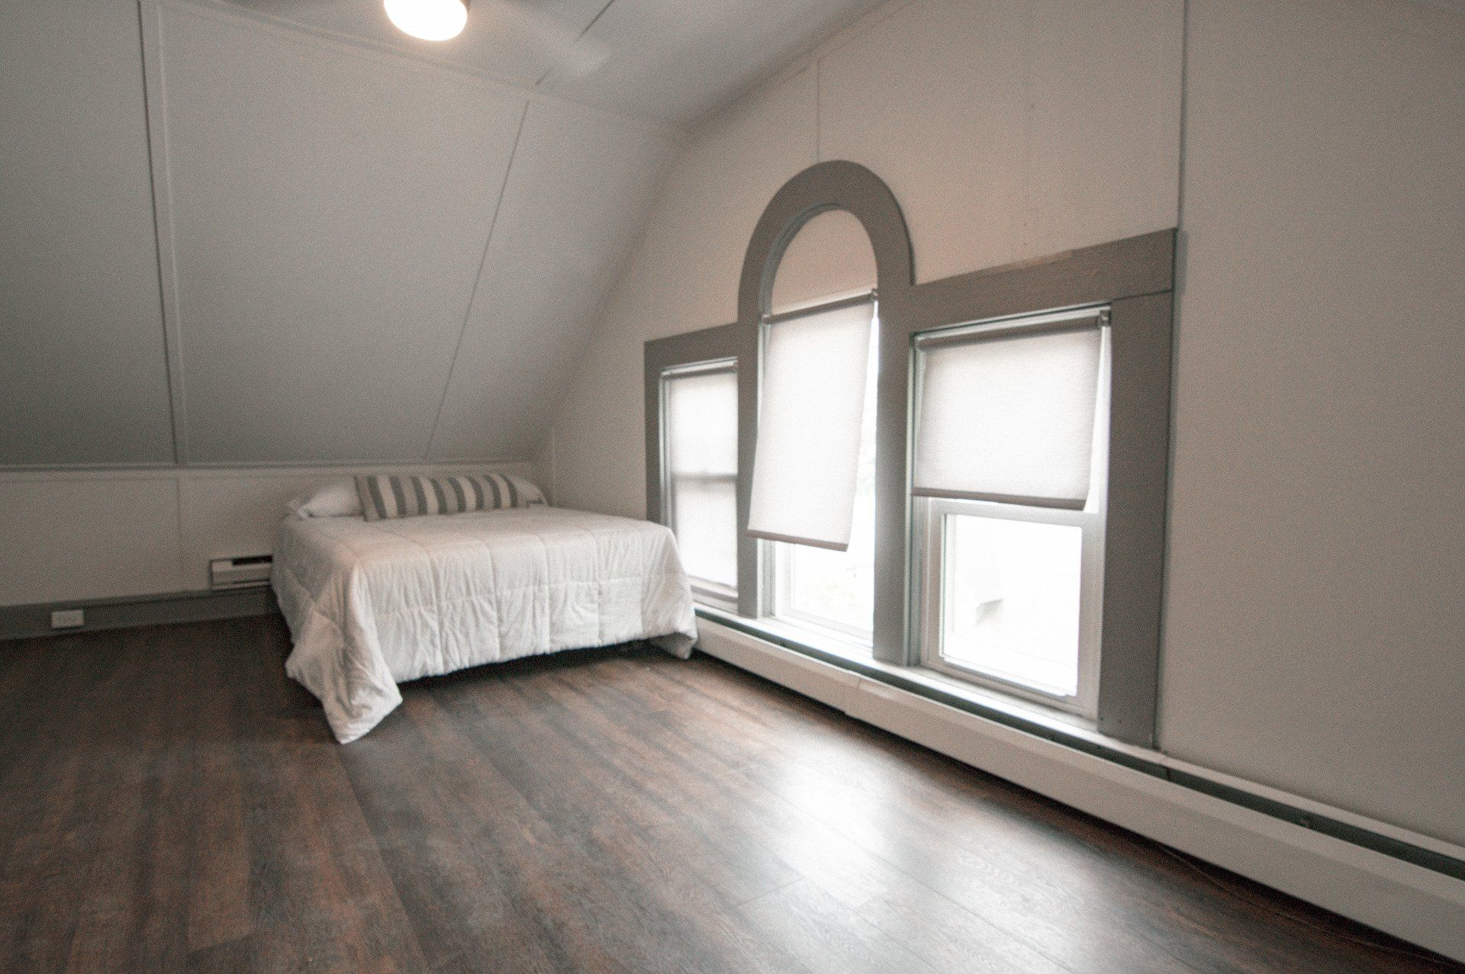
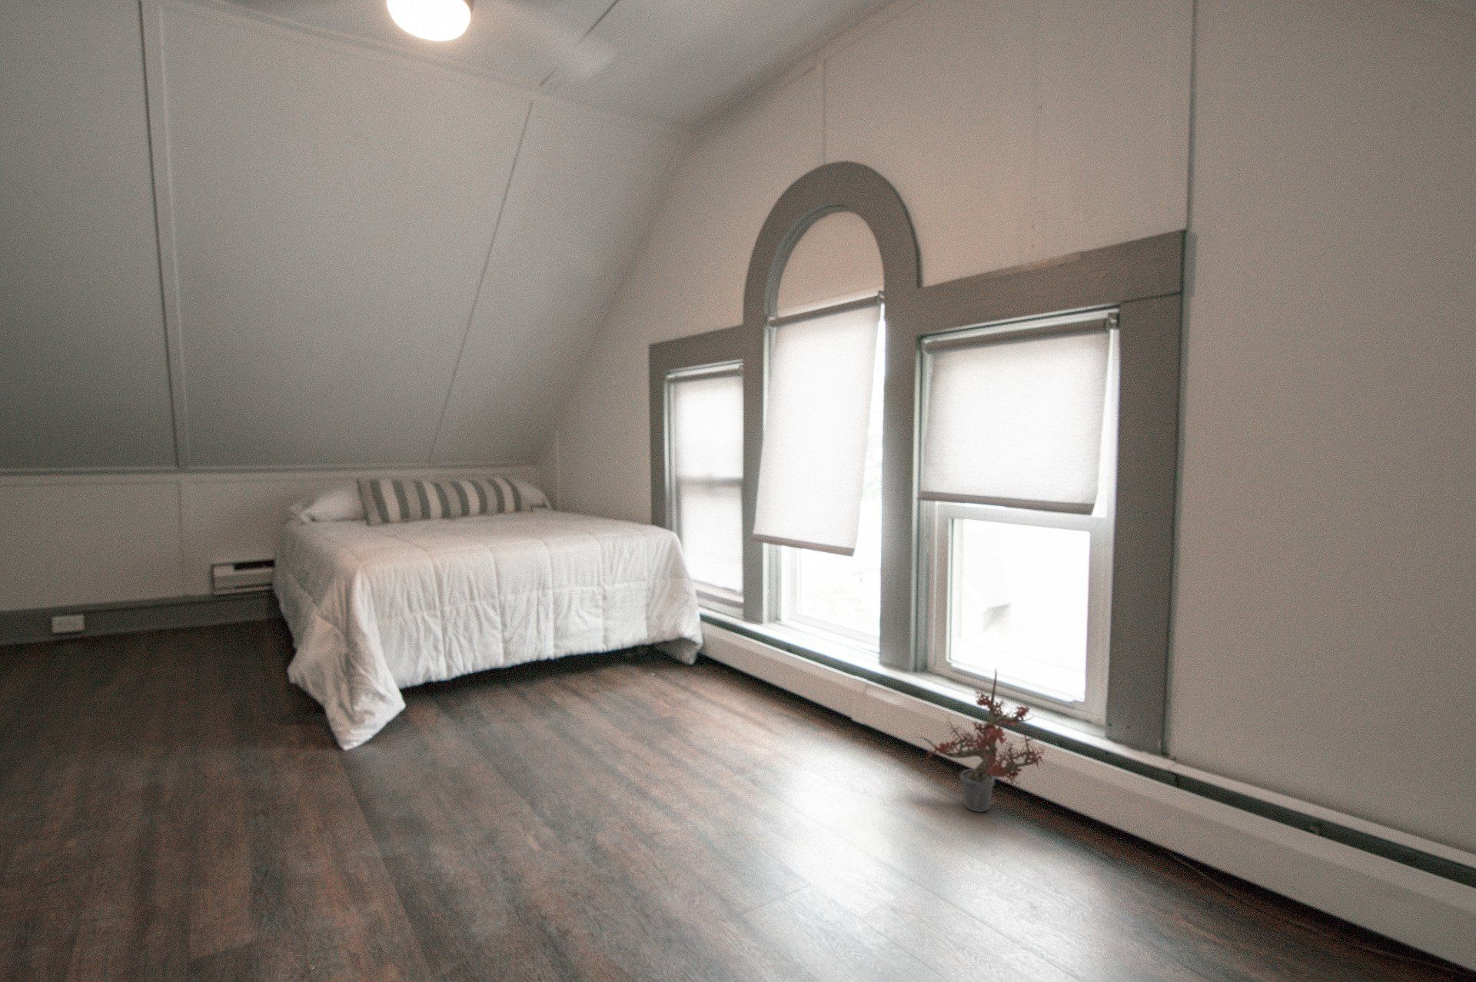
+ potted plant (985, 739)
